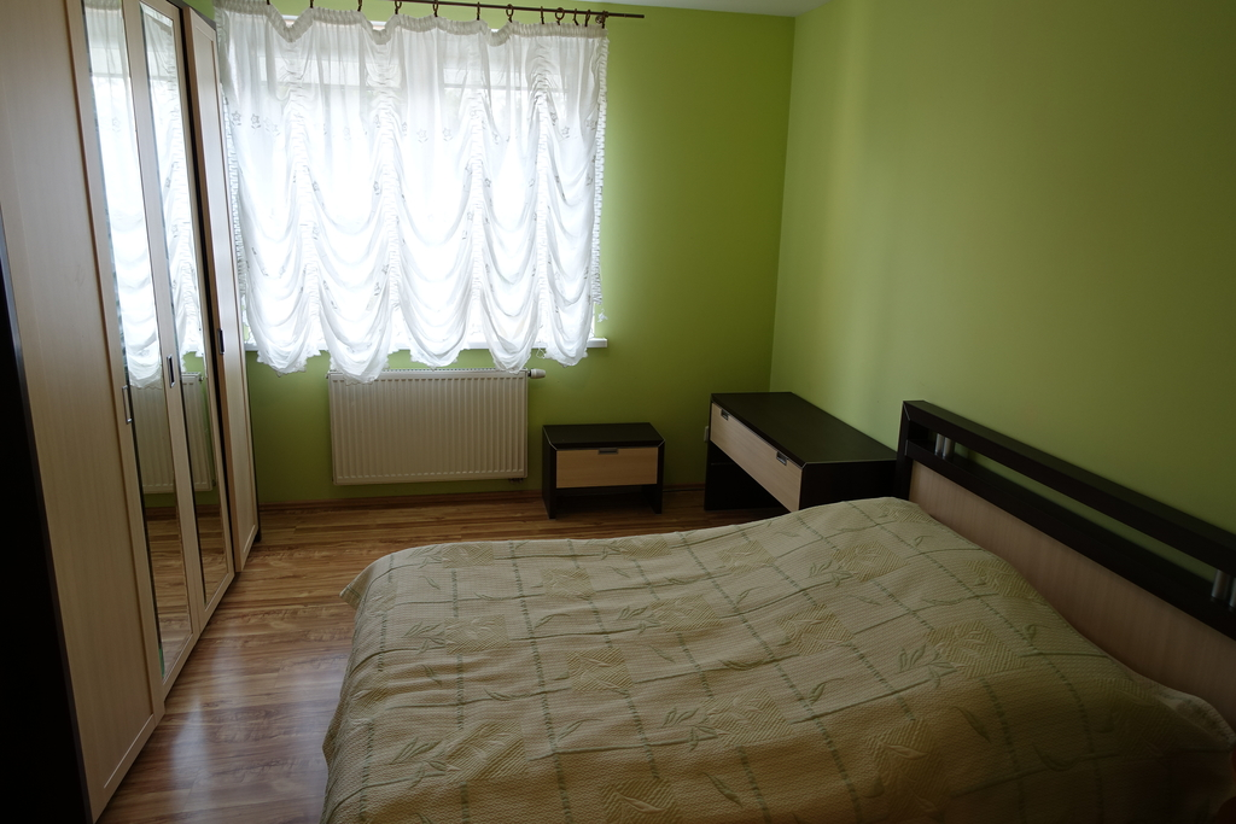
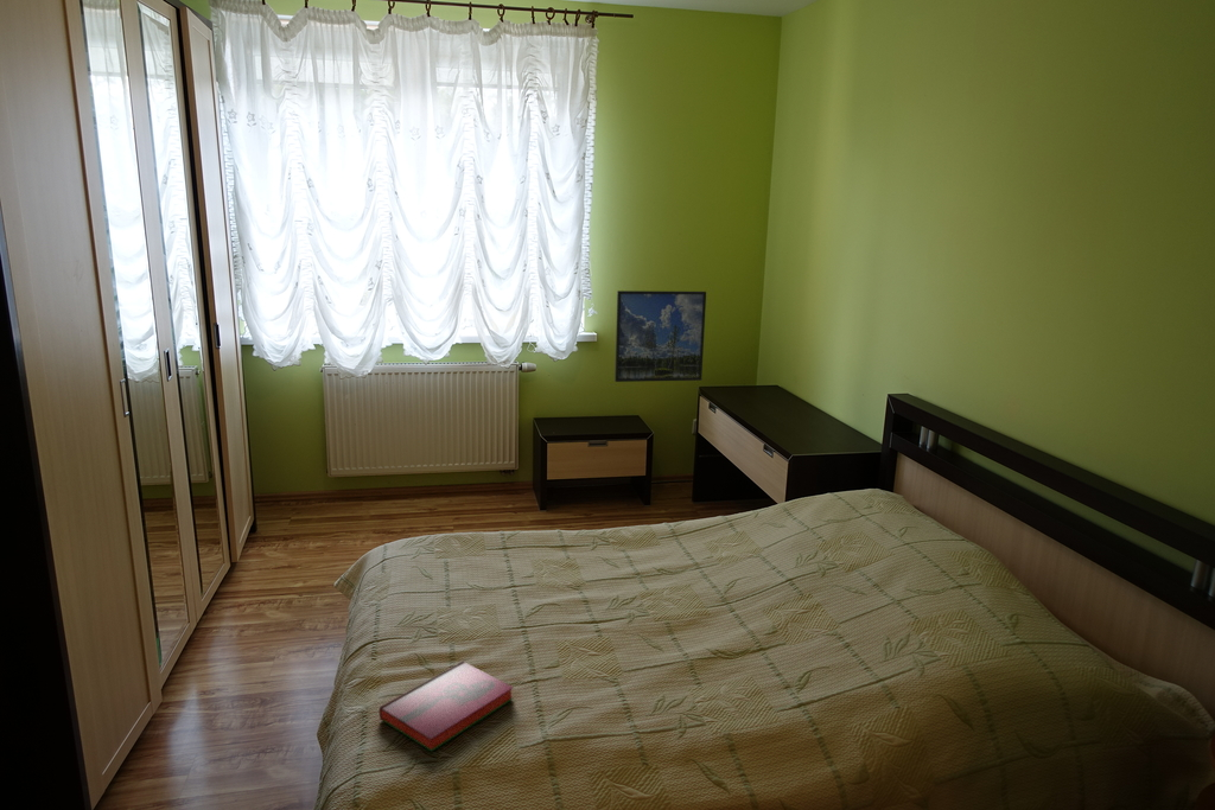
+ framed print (660, 336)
+ hardback book (447, 702)
